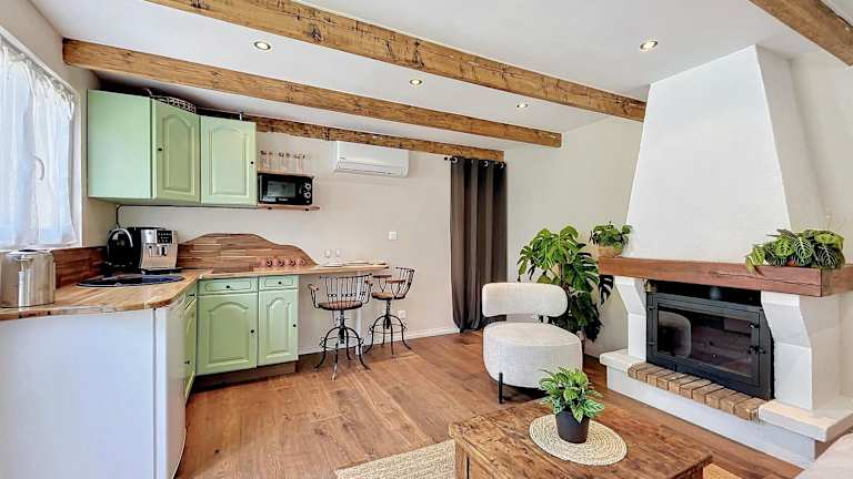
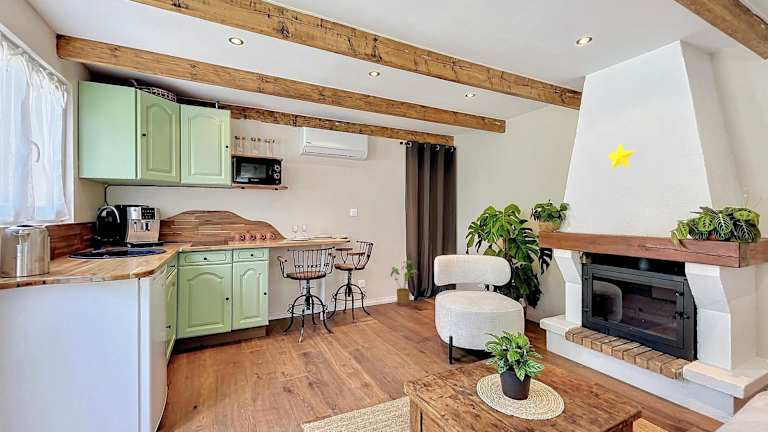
+ decorative star (620, 155)
+ house plant (405, 283)
